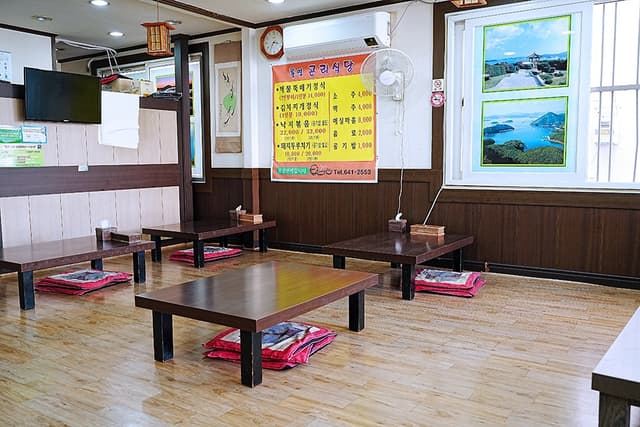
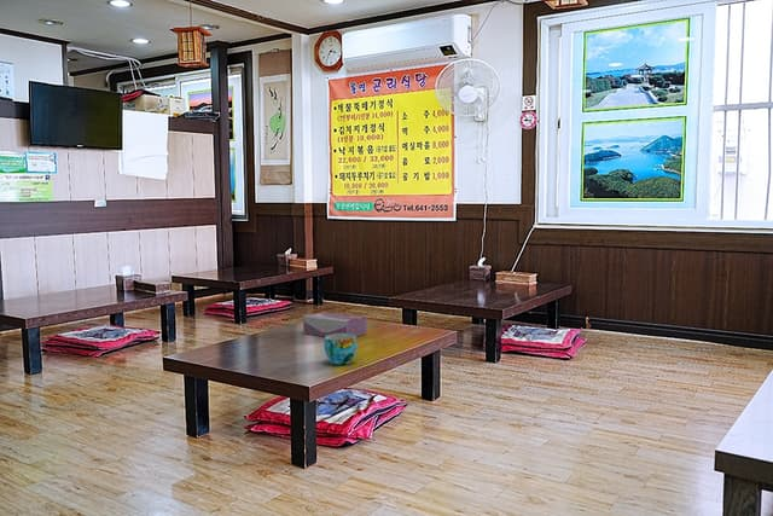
+ cup (339, 348)
+ tissue box (335, 324)
